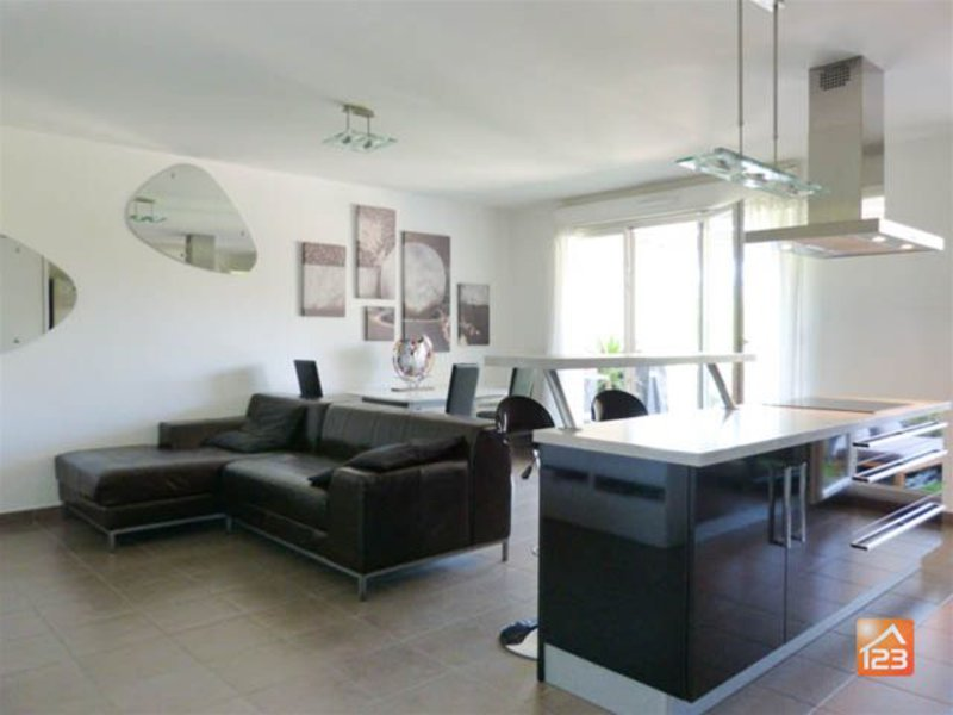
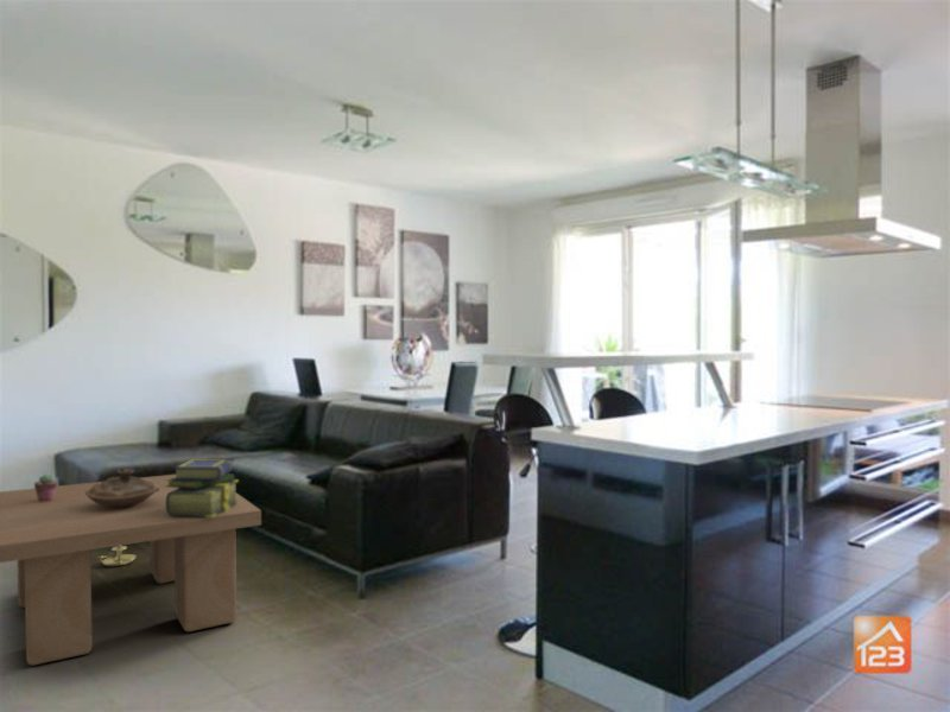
+ potted succulent (45, 487)
+ decorative bowl (121, 487)
+ stack of books (202, 485)
+ candle holder (116, 547)
+ coffee table (103, 547)
